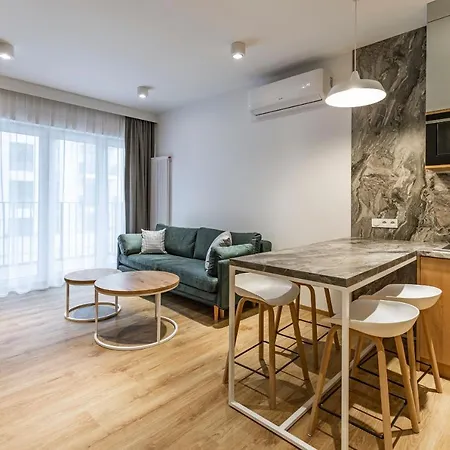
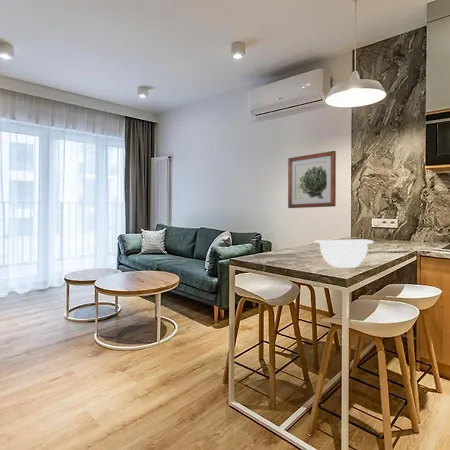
+ mixing bowl (343, 252)
+ wall art (310, 181)
